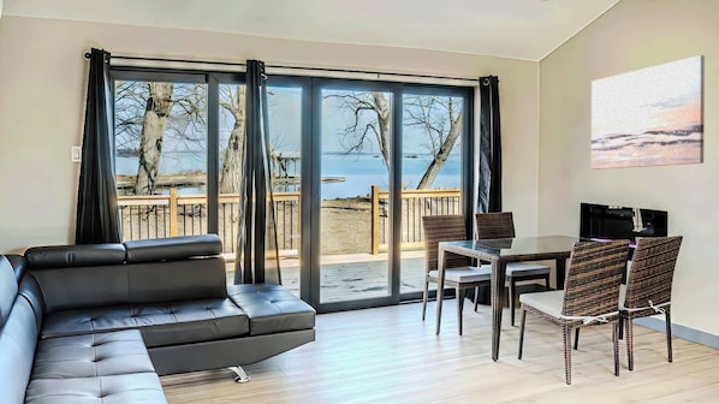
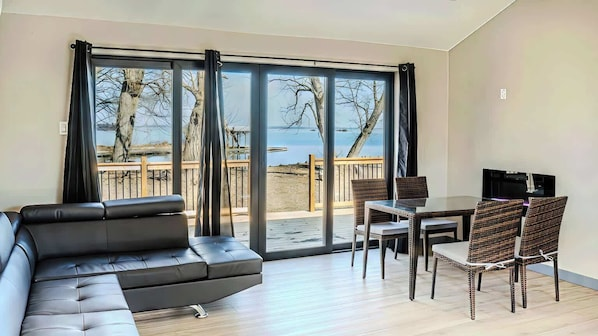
- wall art (642, 118)
